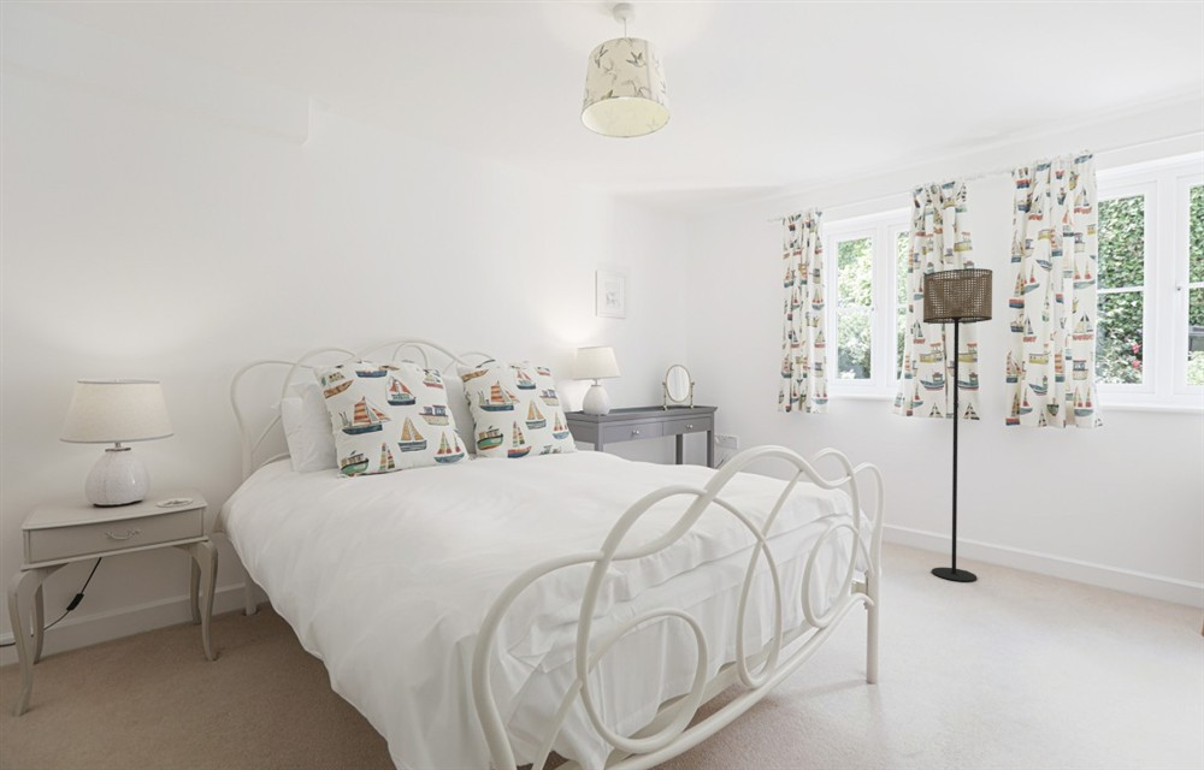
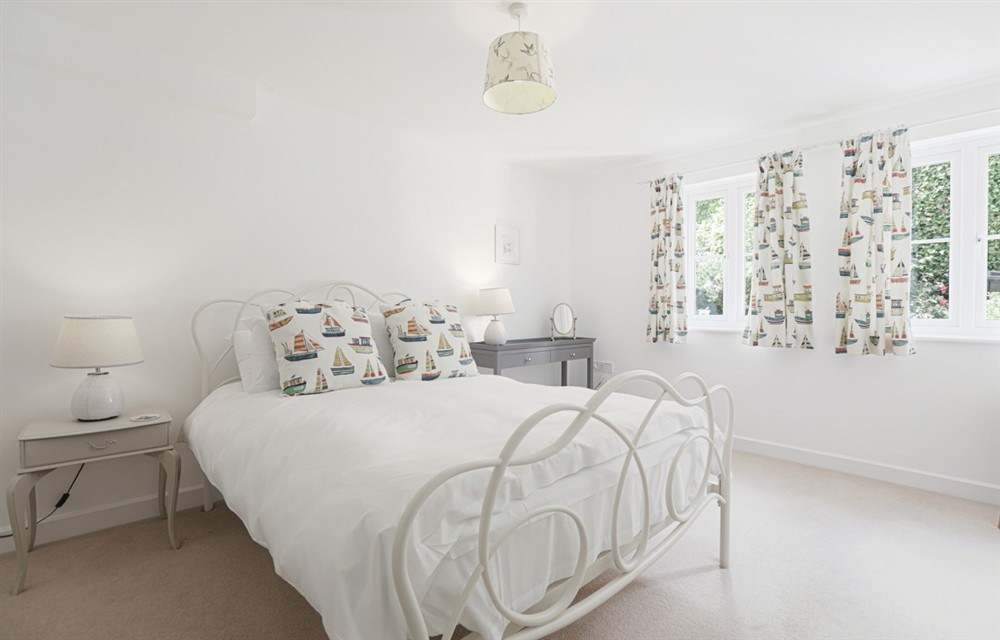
- floor lamp (955, 425)
